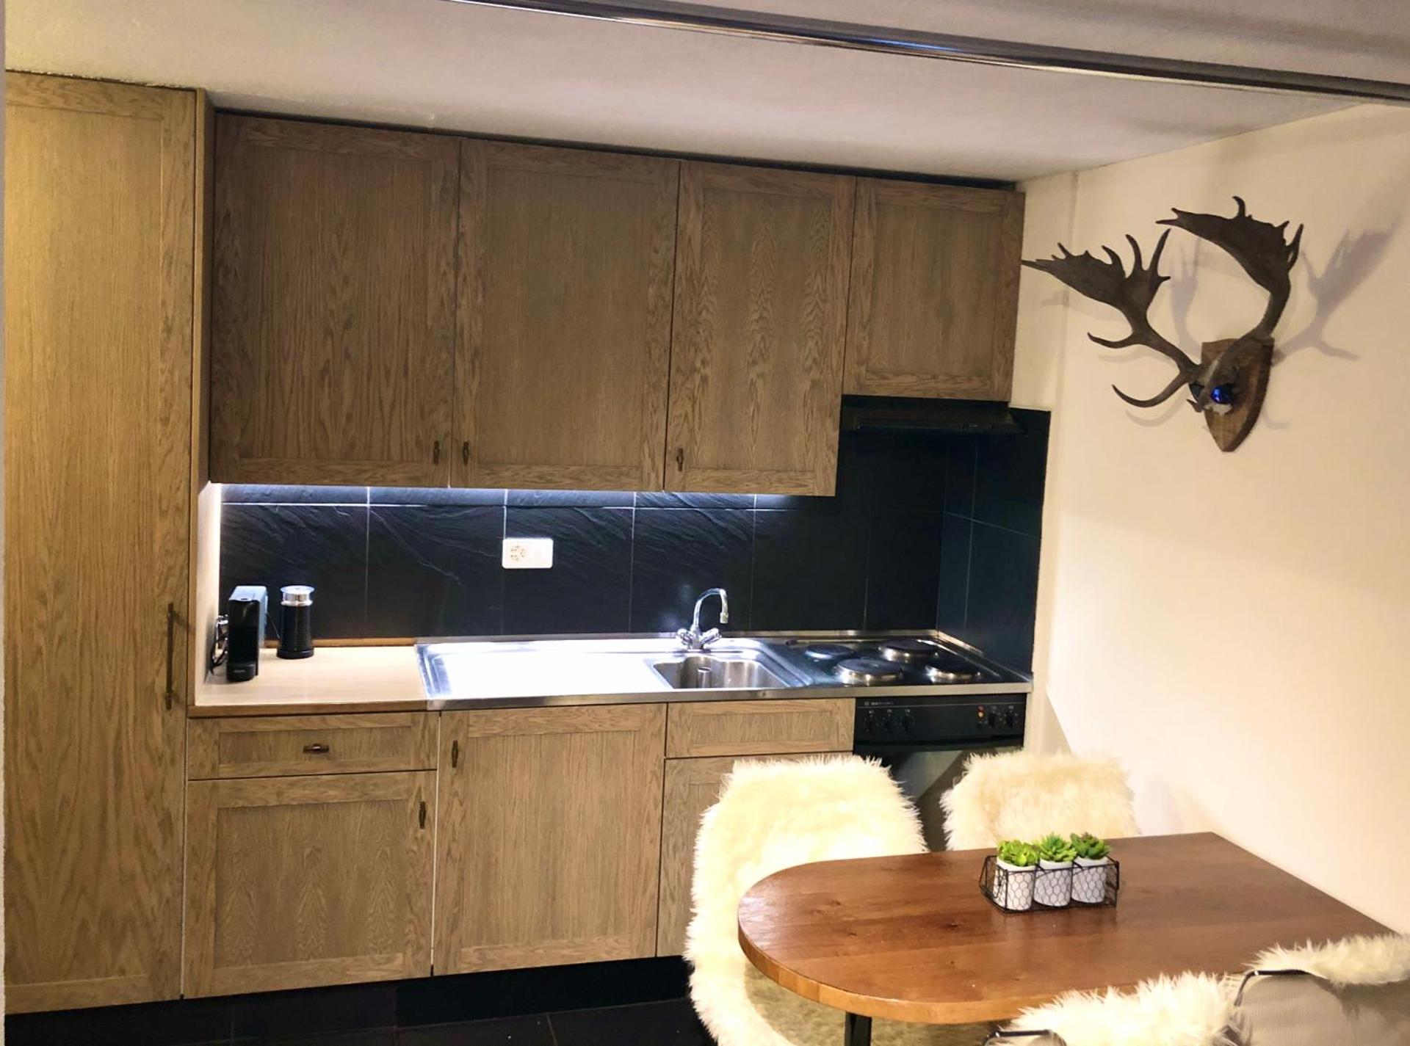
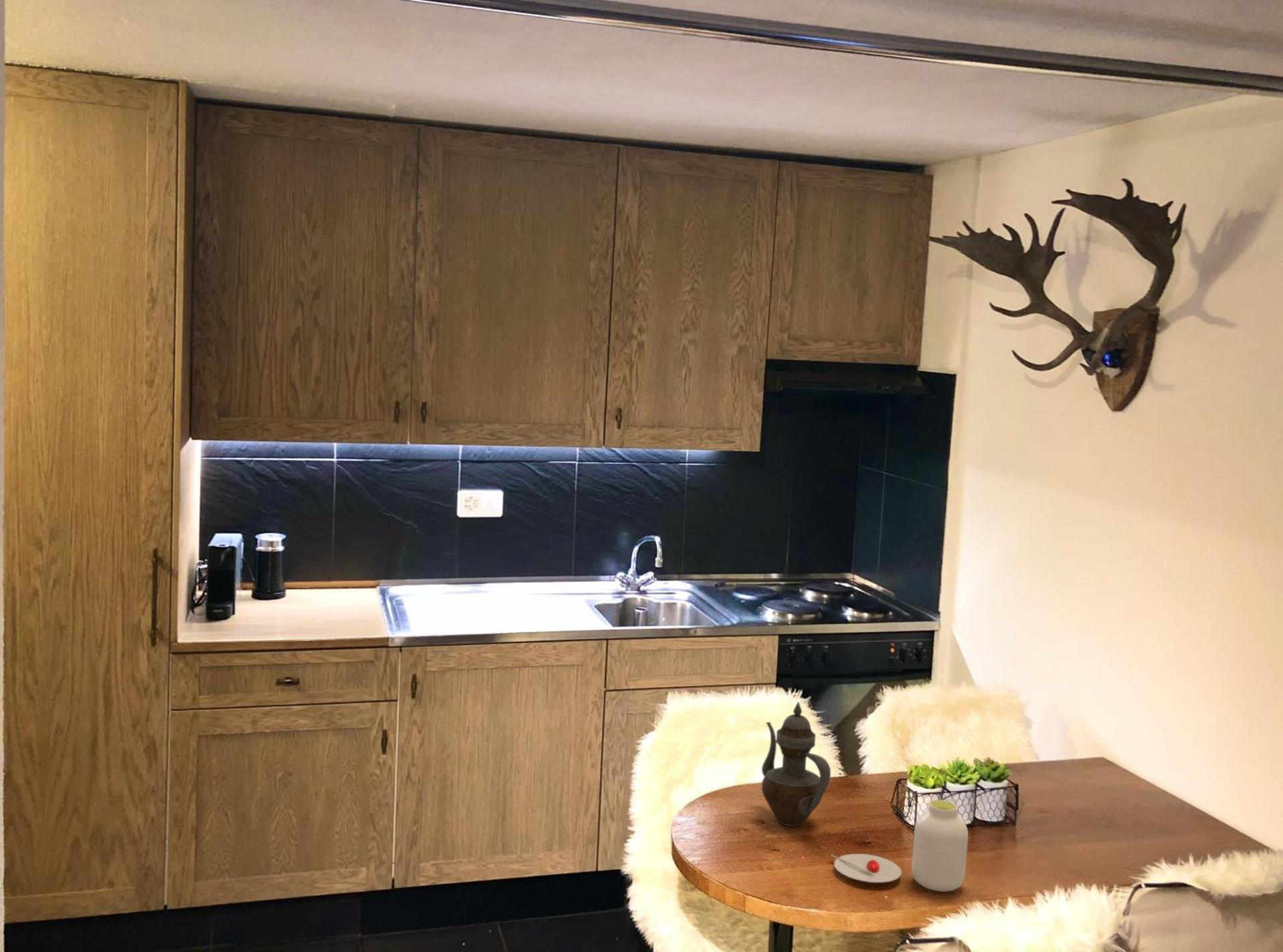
+ teapot (795, 762)
+ jar (913, 838)
